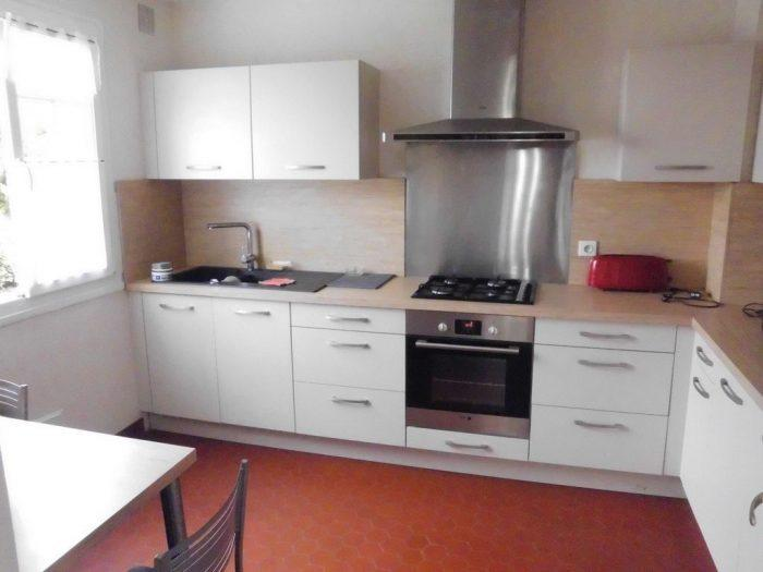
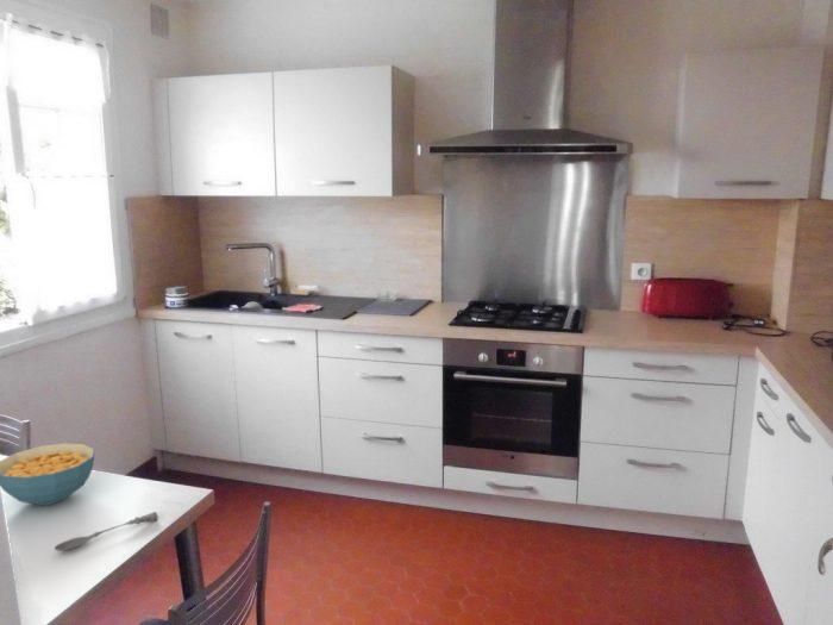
+ cereal bowl (48, 479)
+ soupspoon (108, 530)
